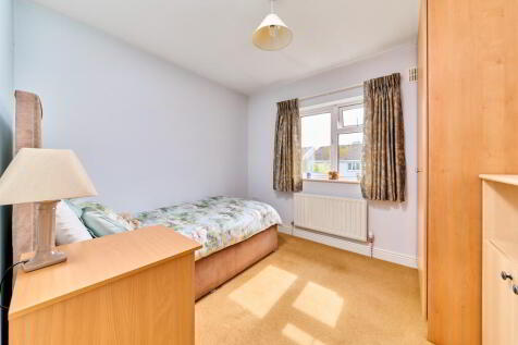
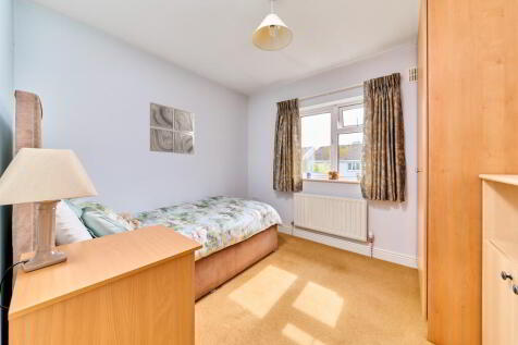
+ wall art (173, 131)
